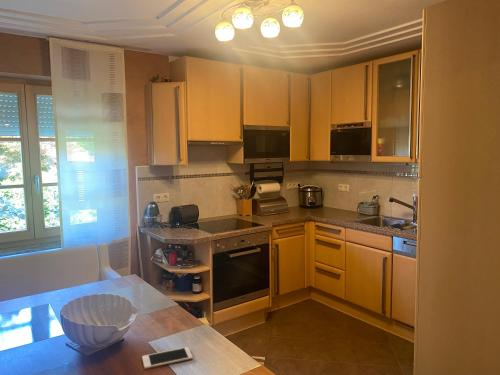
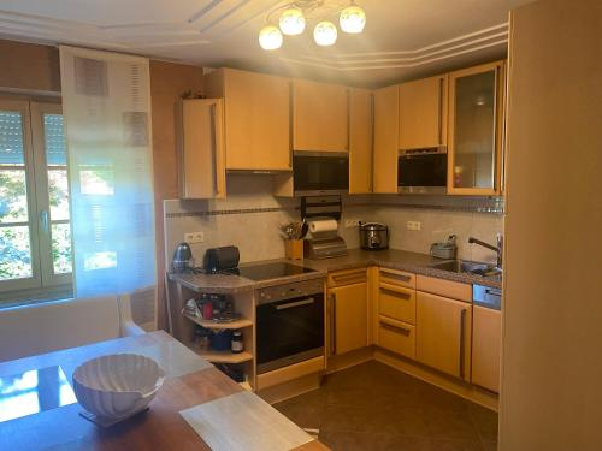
- cell phone (167, 357)
